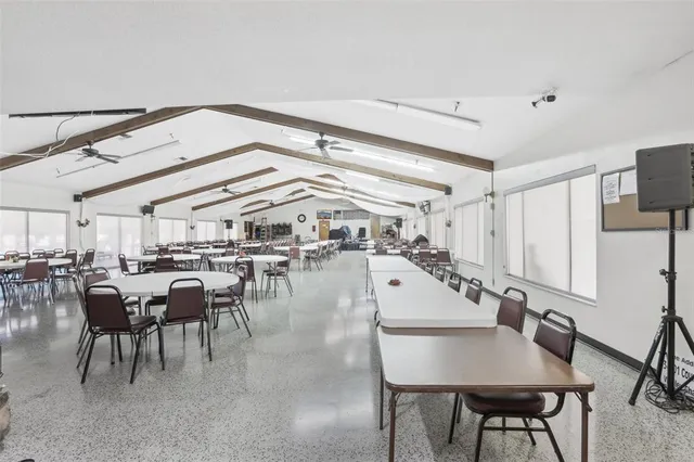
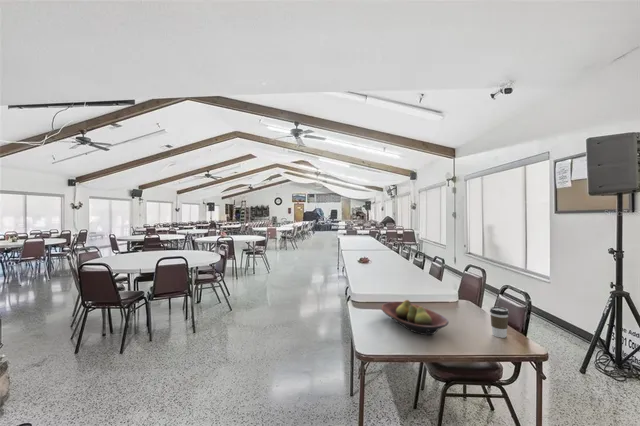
+ coffee cup (499, 322)
+ fruit bowl (412, 314)
